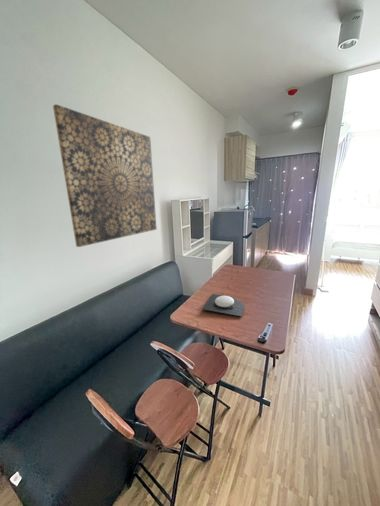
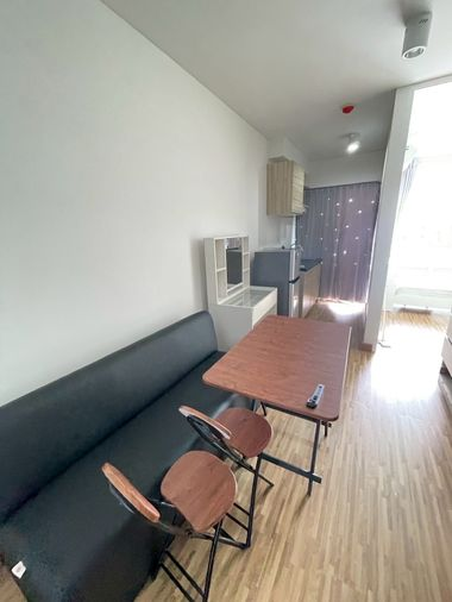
- plate (225, 301)
- wall art (118, 184)
